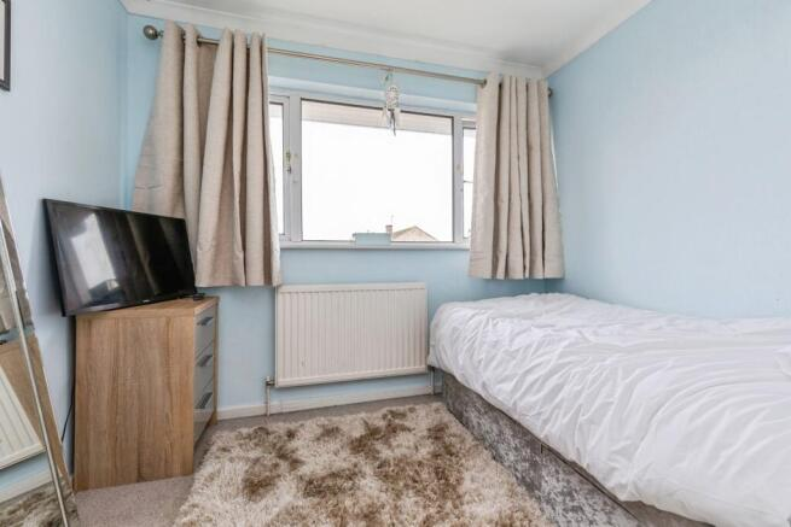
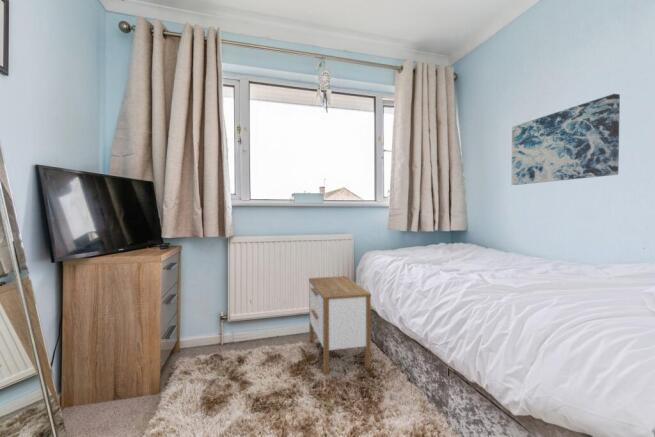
+ wall art (557, 146)
+ nightstand (335, 319)
